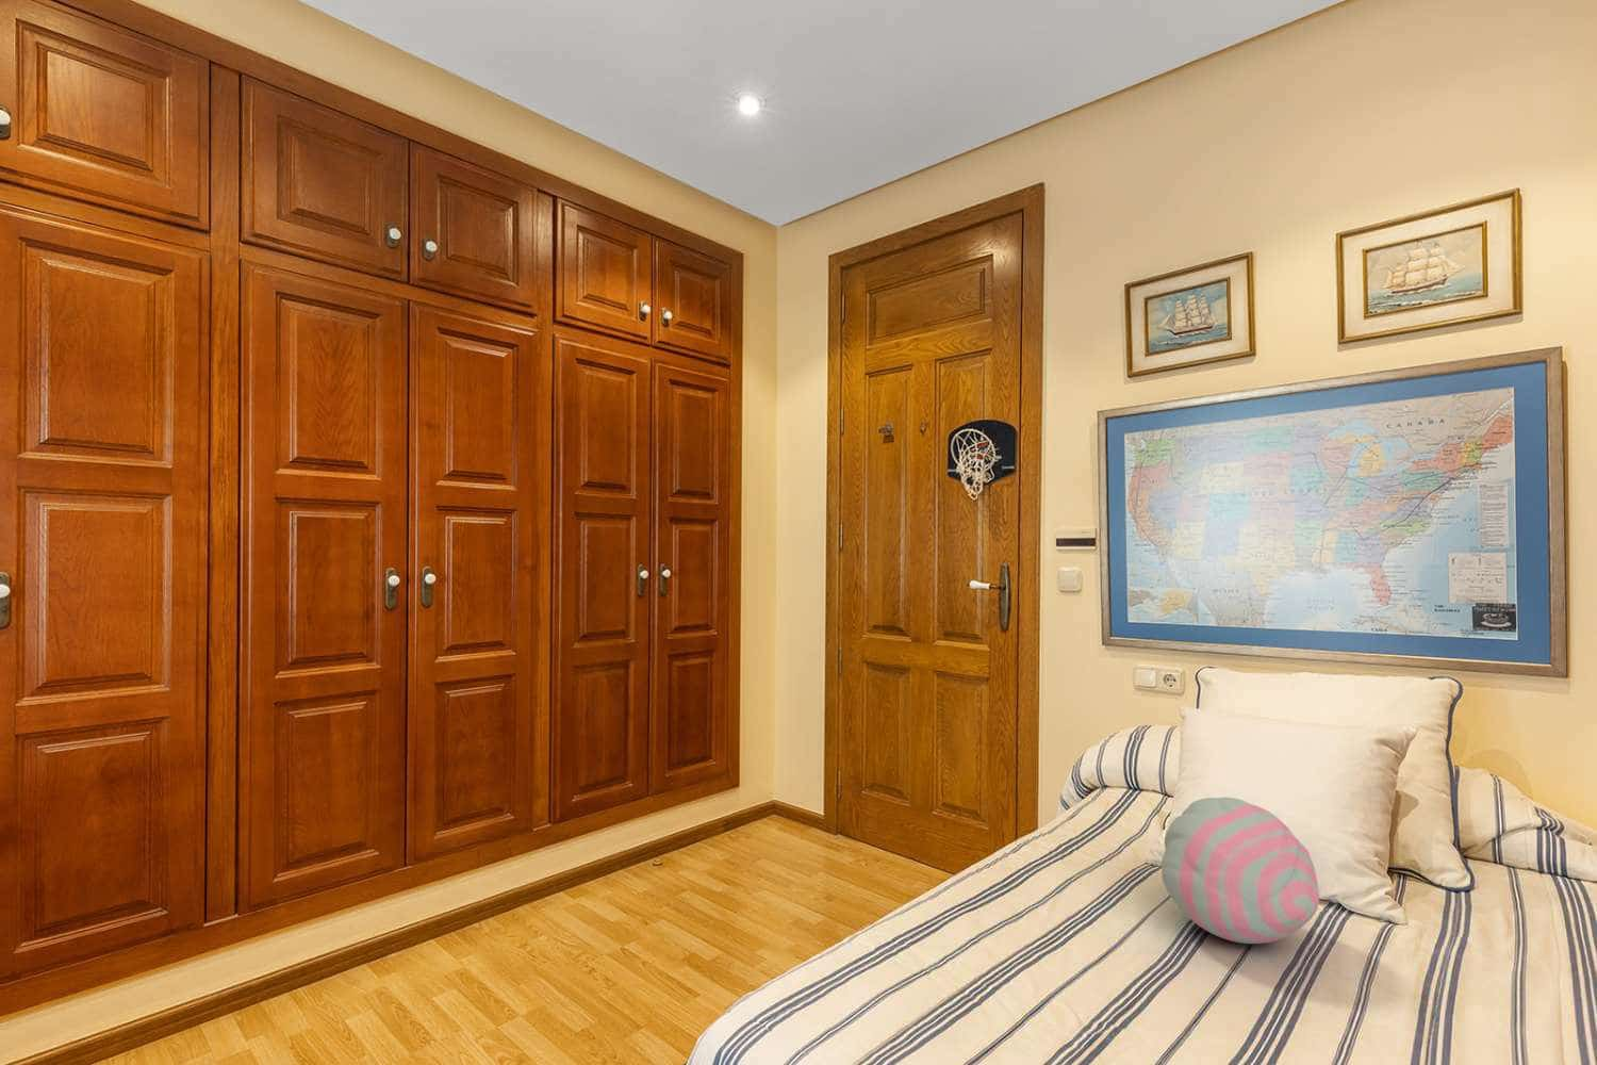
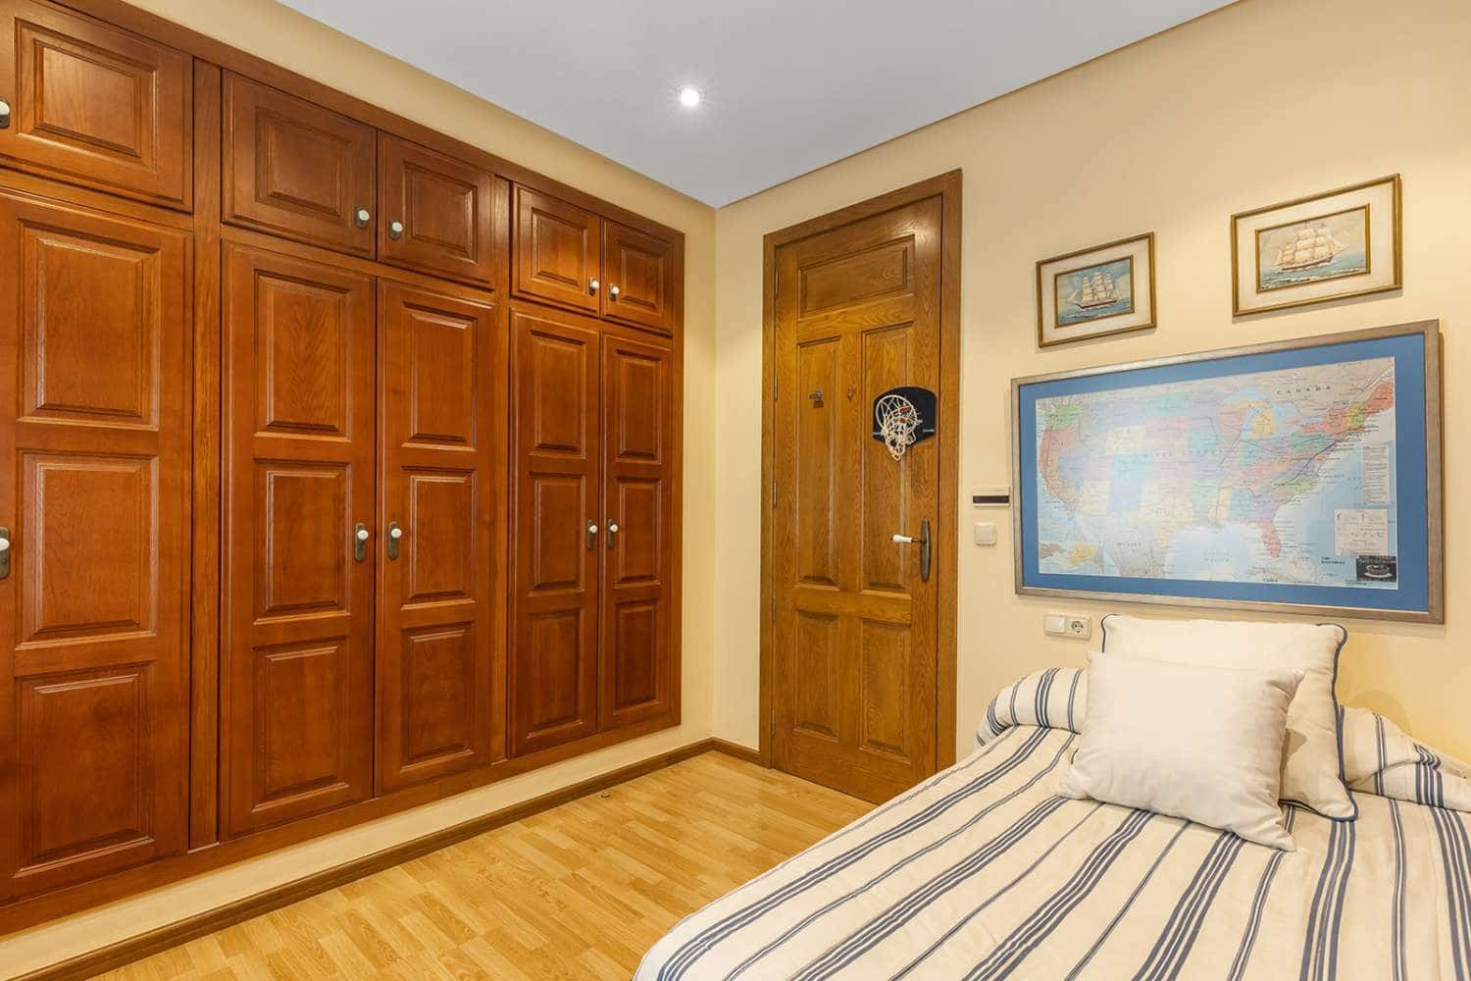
- cushion (1237, 869)
